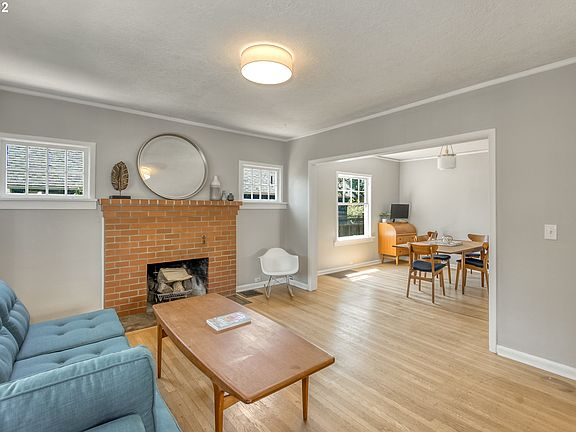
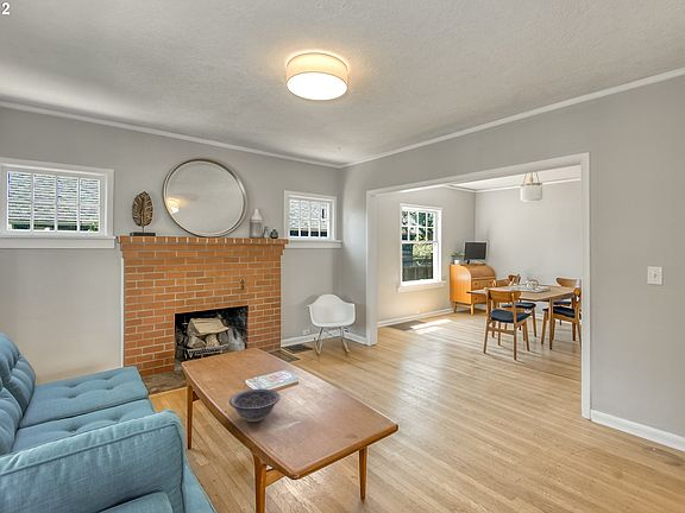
+ decorative bowl (254, 407)
